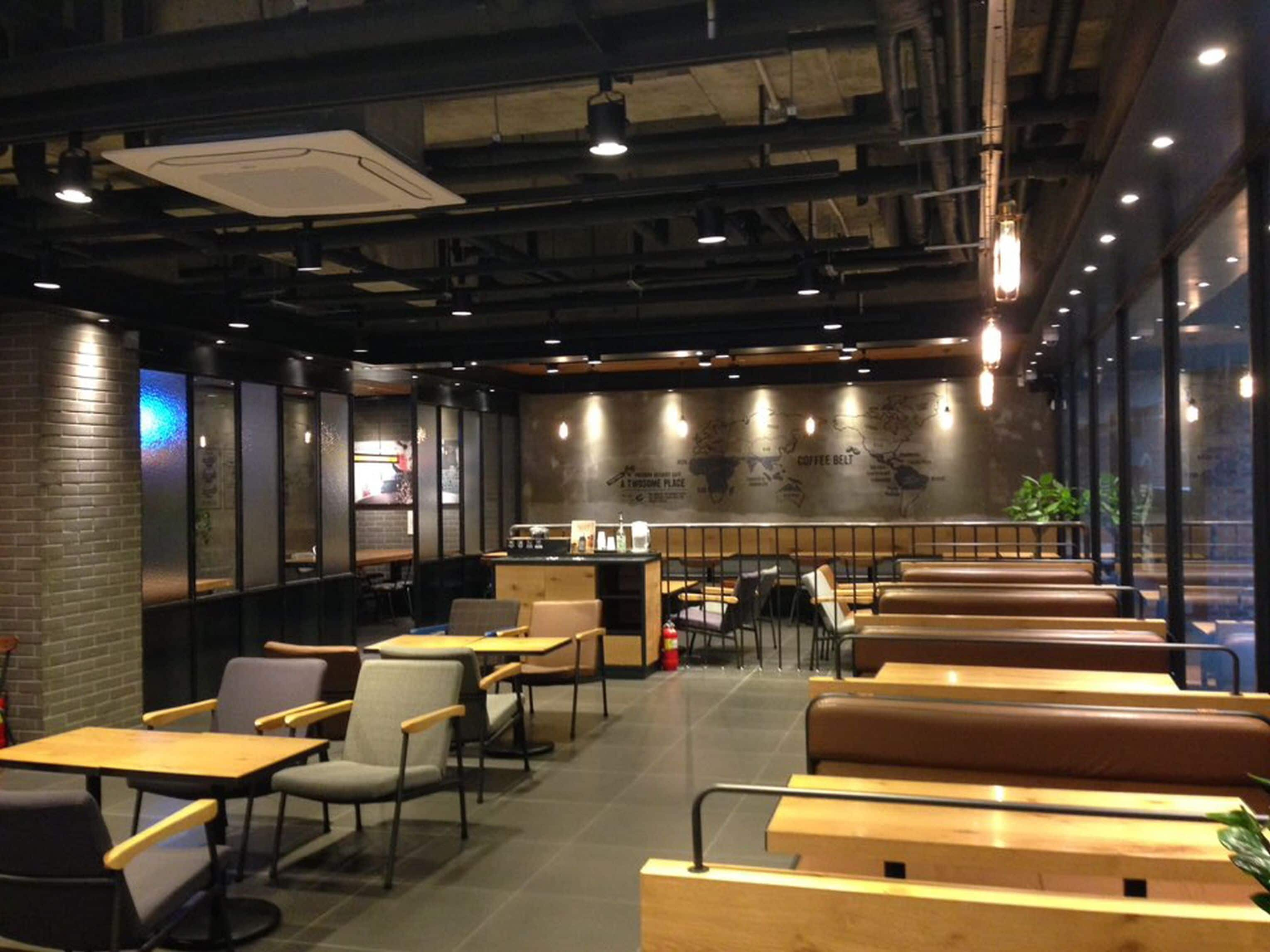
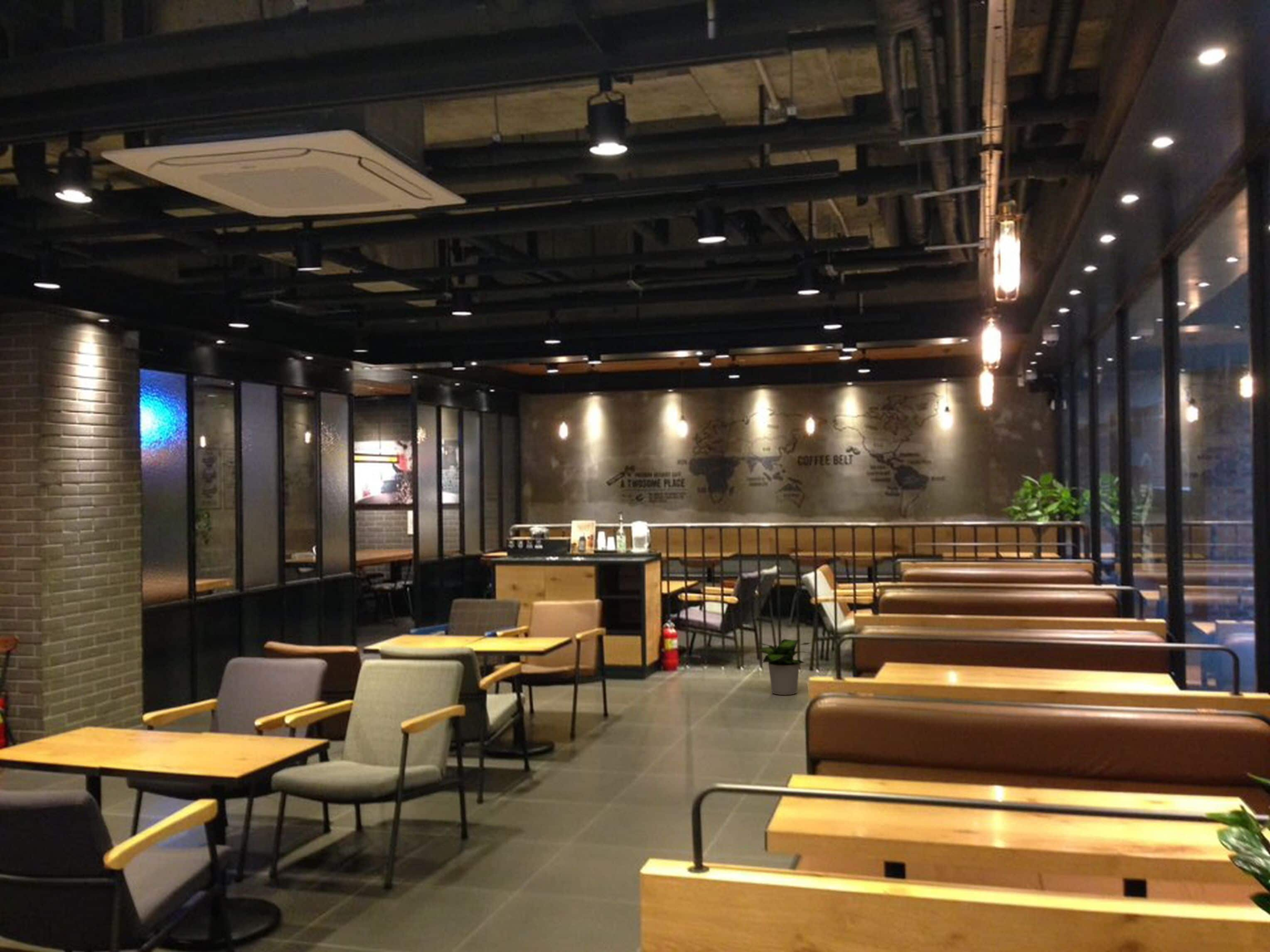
+ potted plant (780, 668)
